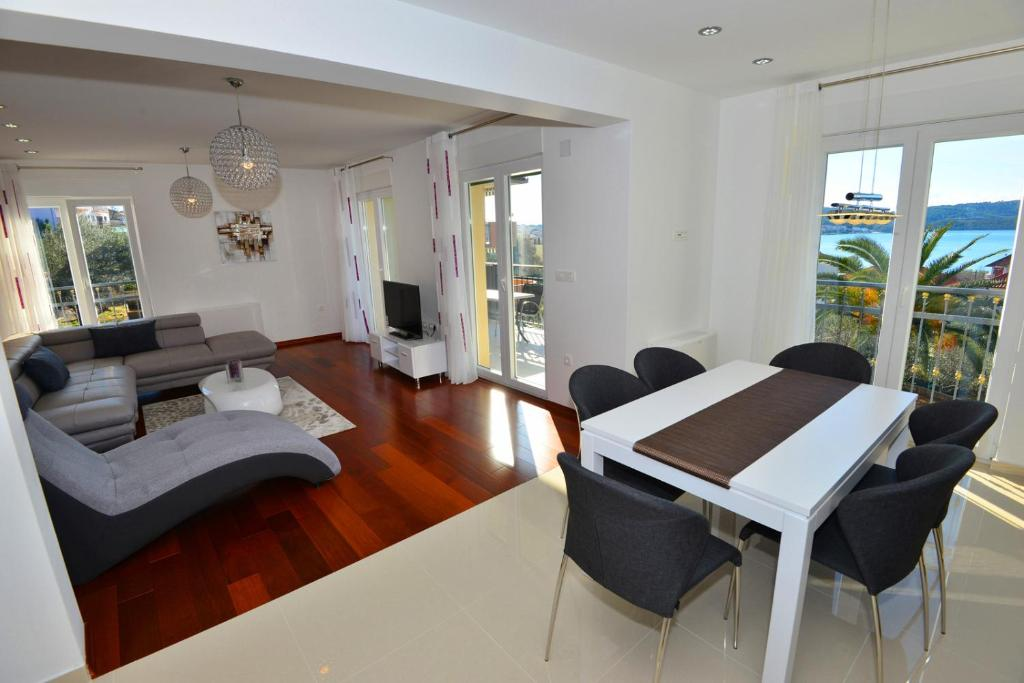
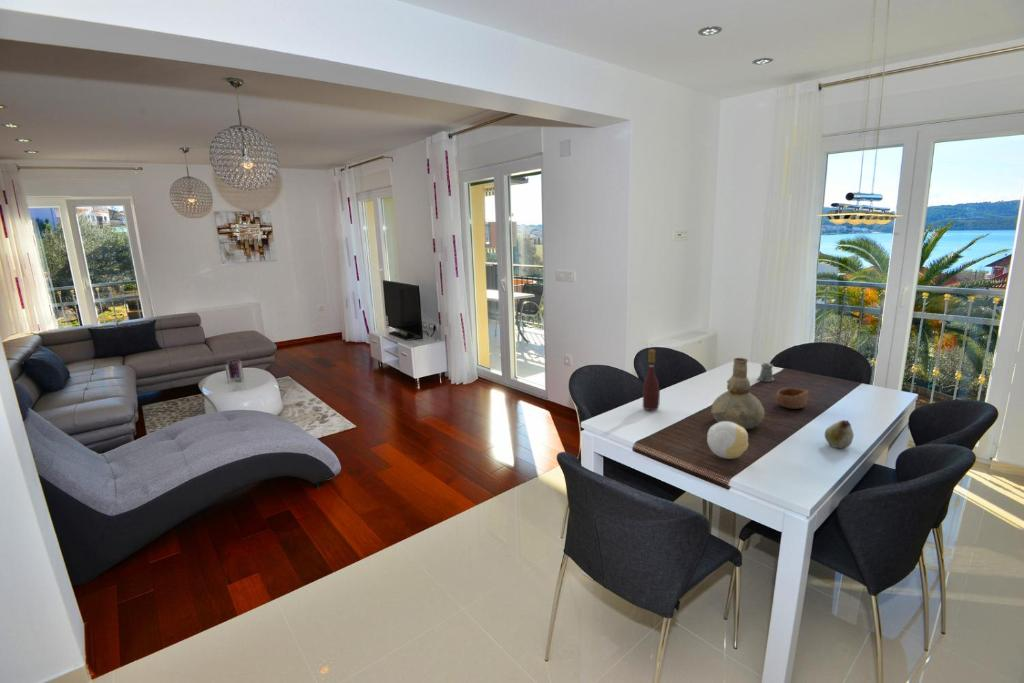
+ pepper shaker (767, 370)
+ bowl (792, 398)
+ decorative ball (727, 439)
+ fruit (839, 432)
+ wine bottle (651, 380)
+ vase (738, 391)
